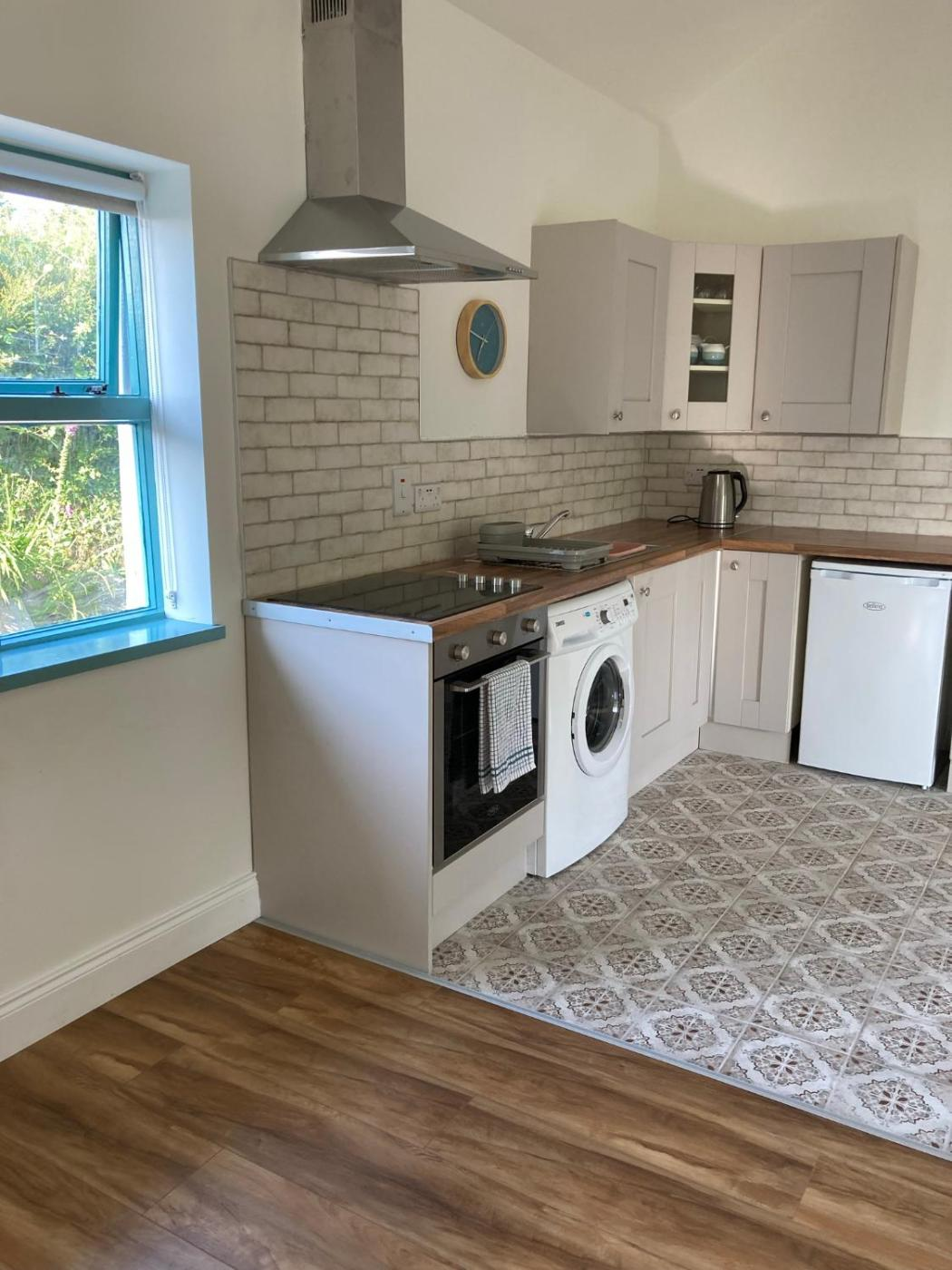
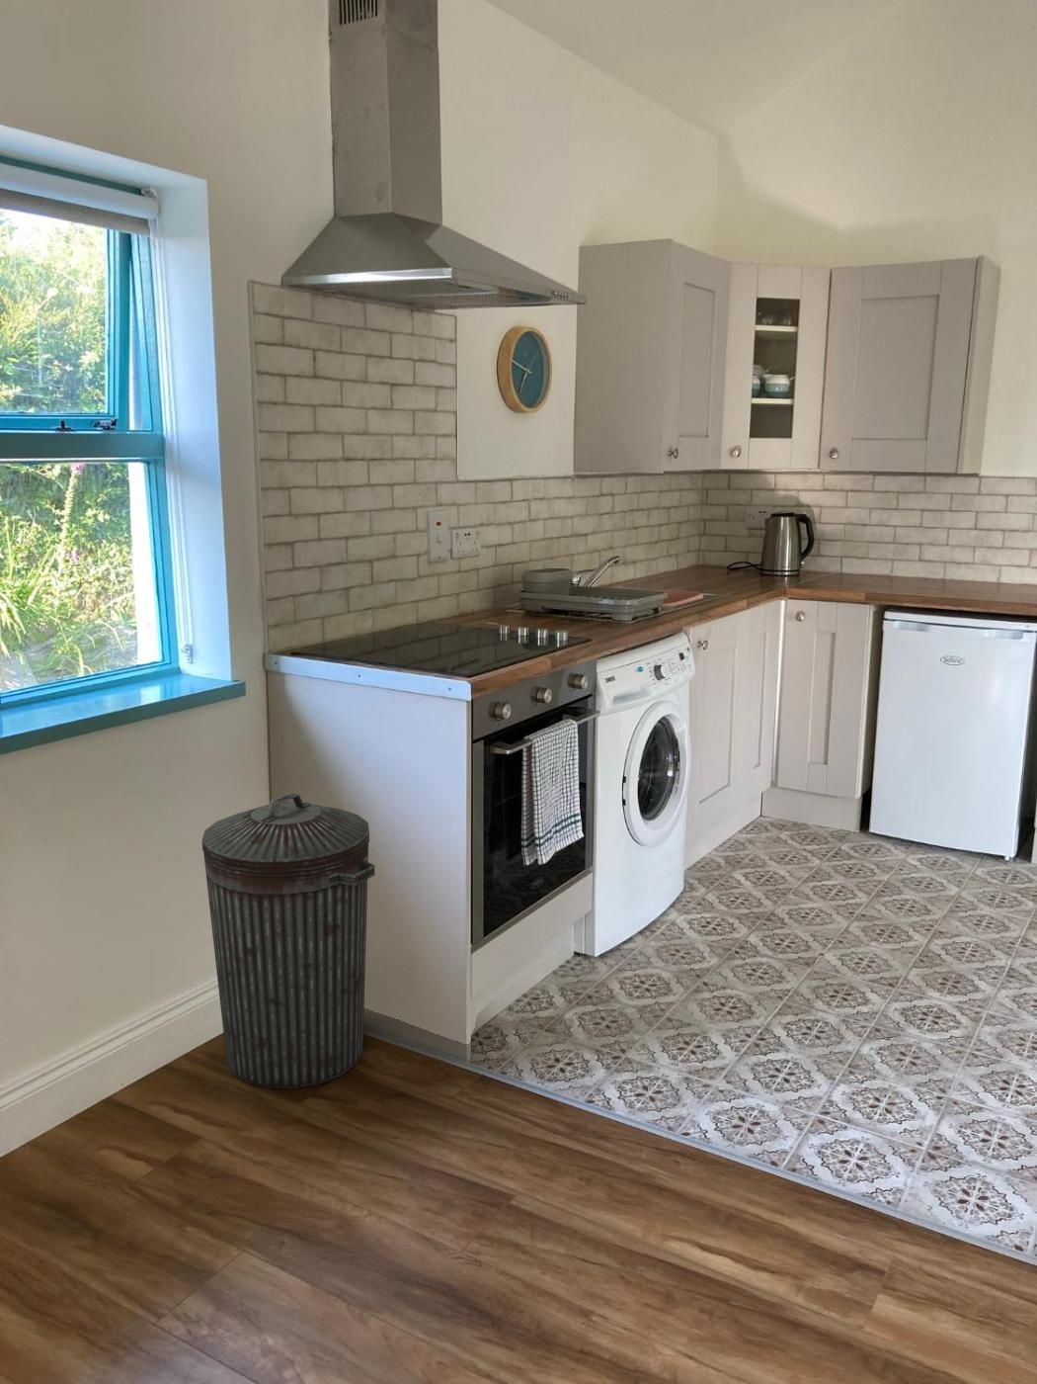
+ trash can (291, 927)
